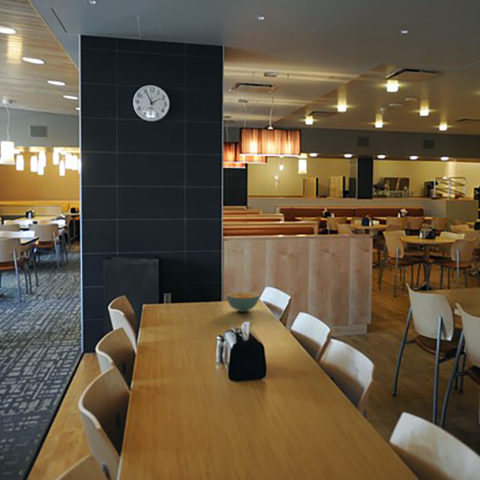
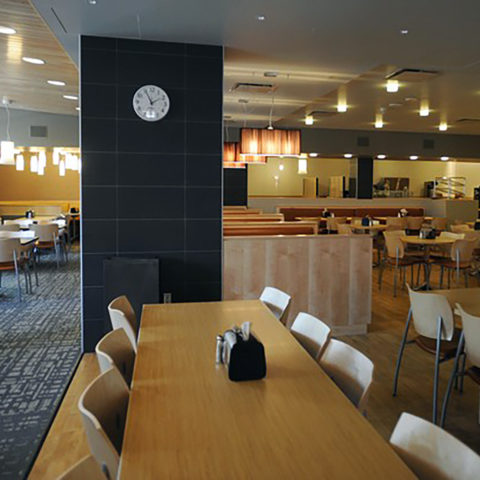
- cereal bowl (242, 302)
